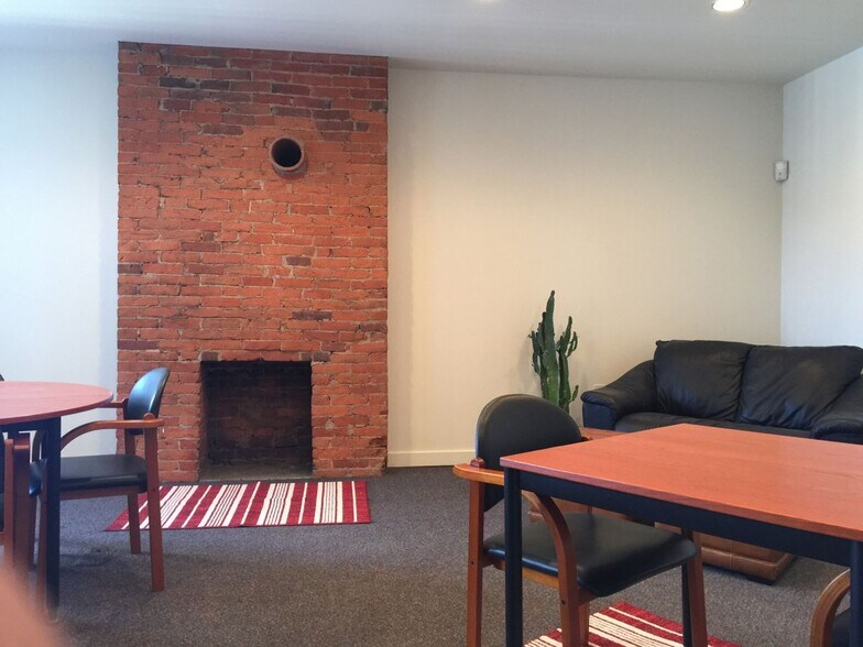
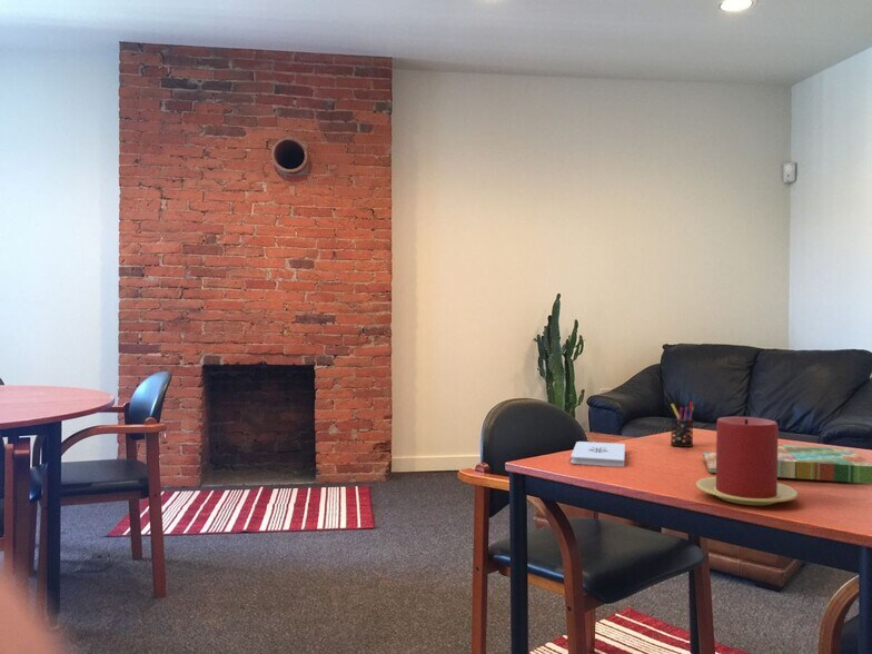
+ candle (746, 458)
+ notepad (598, 453)
+ board game (787, 460)
+ pen holder (684, 423)
